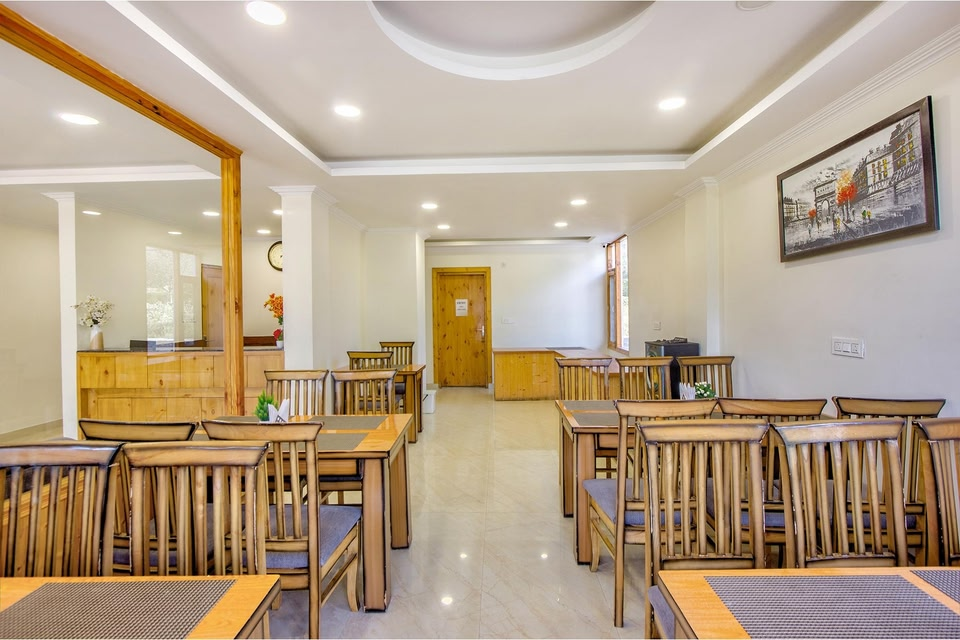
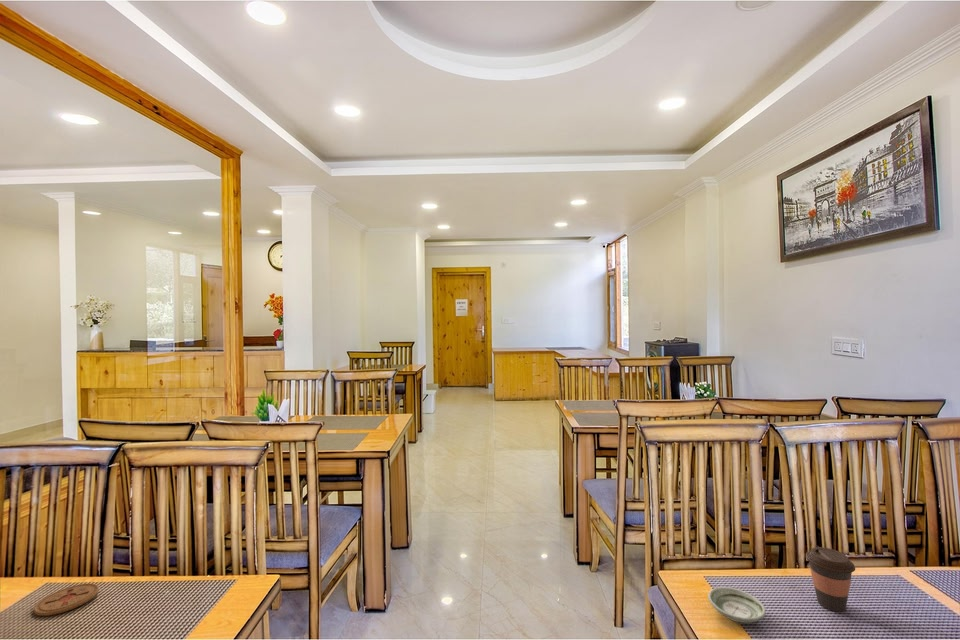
+ coaster (67, 598)
+ coffee cup (830, 579)
+ saucer (736, 607)
